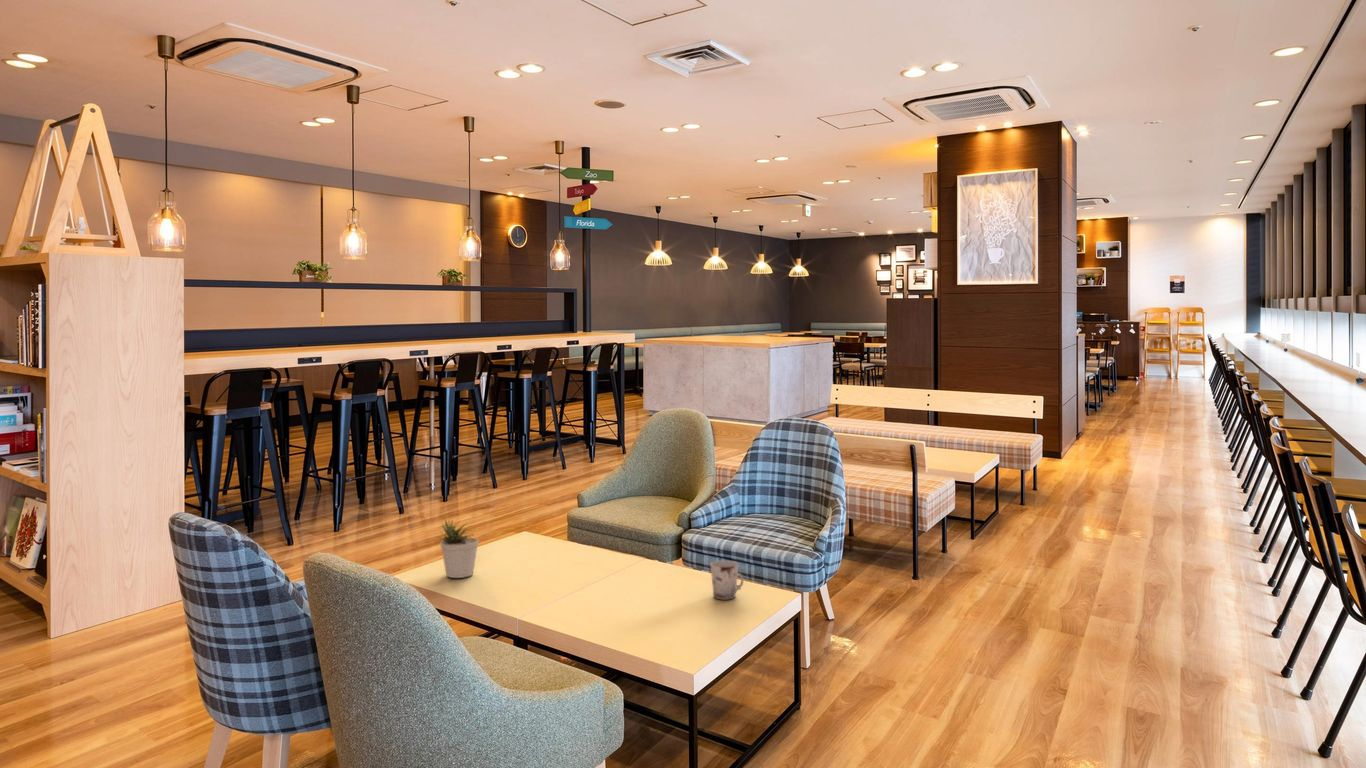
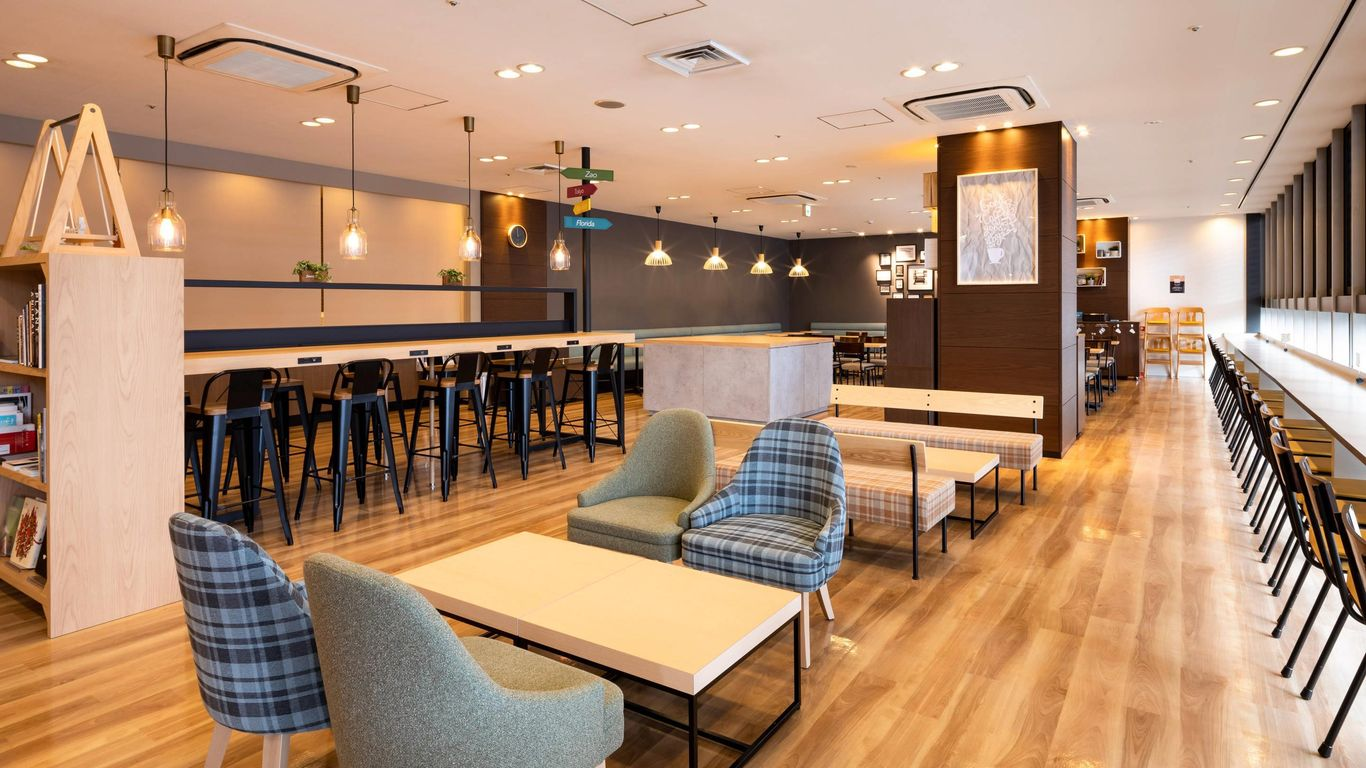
- potted plant (458, 545)
- cup (728, 581)
